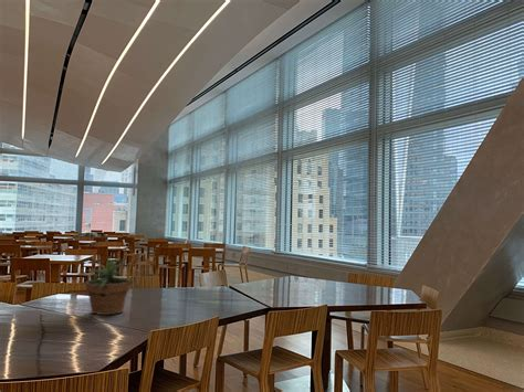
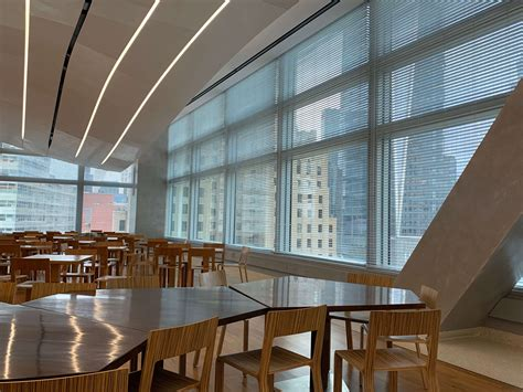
- potted plant (108, 283)
